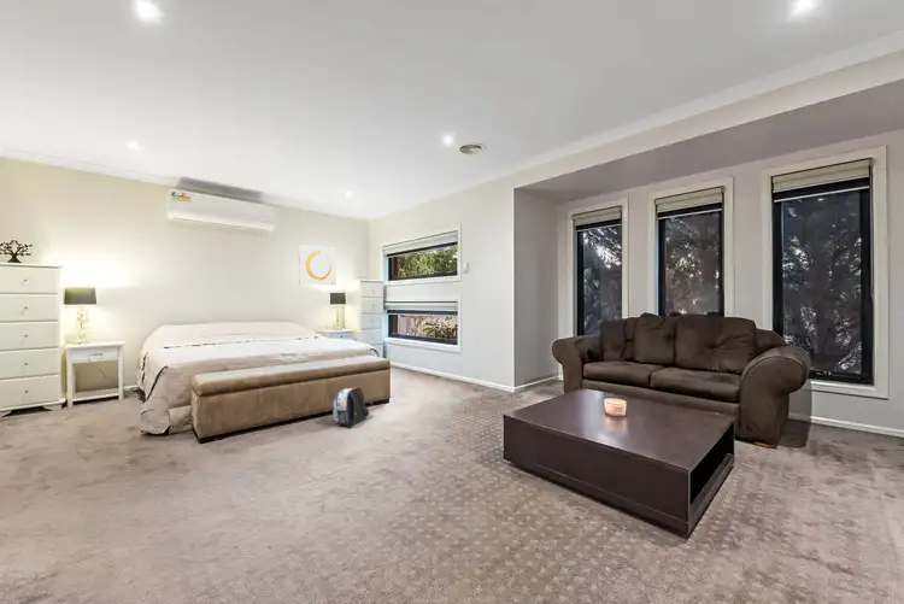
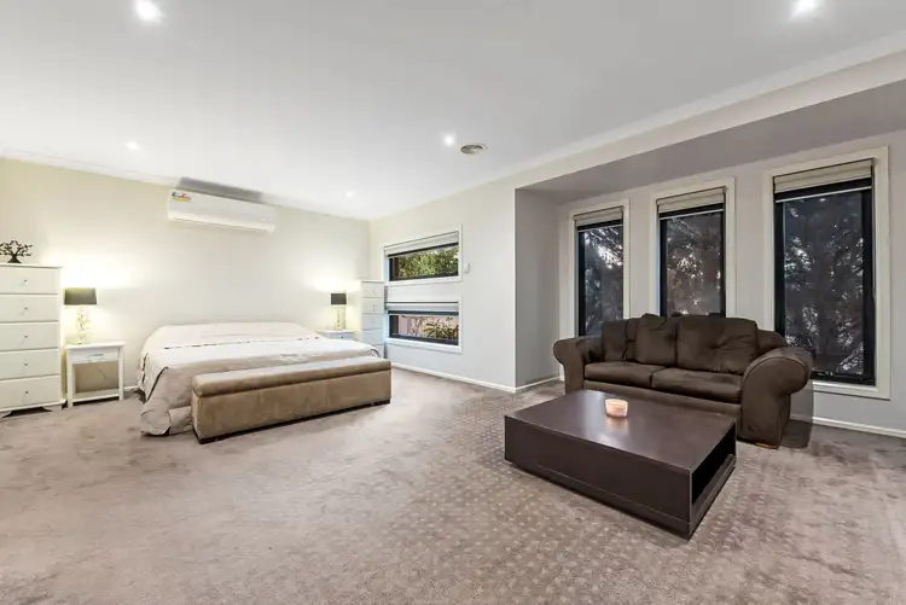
- wall art (317, 265)
- backpack (350, 404)
